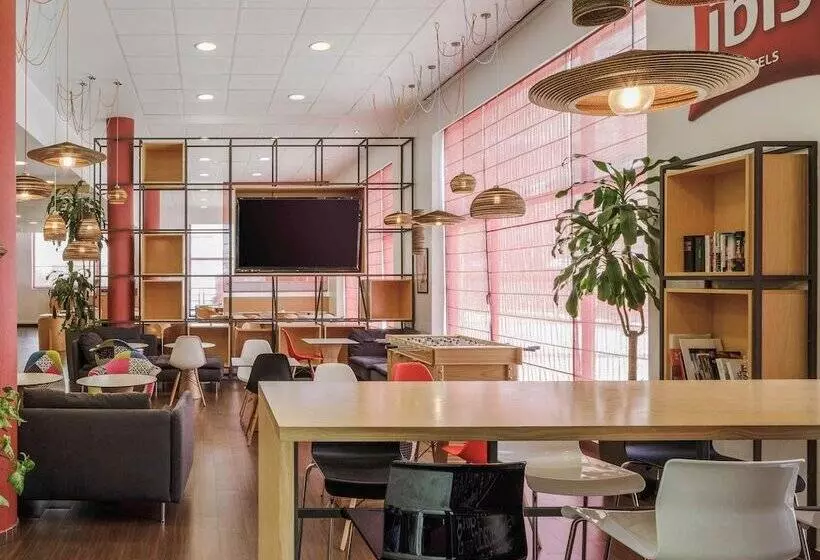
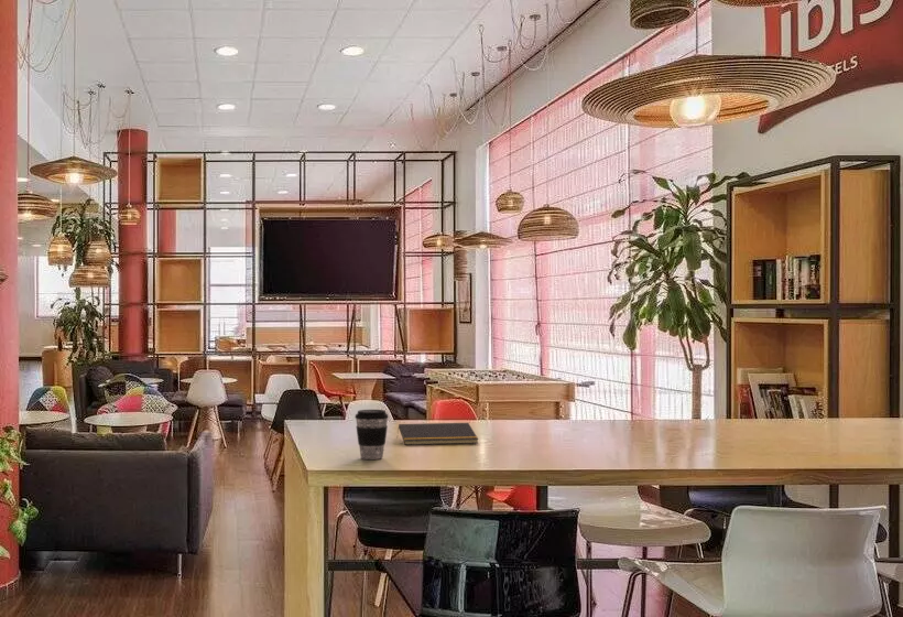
+ coffee cup (371, 434)
+ notepad (437, 433)
